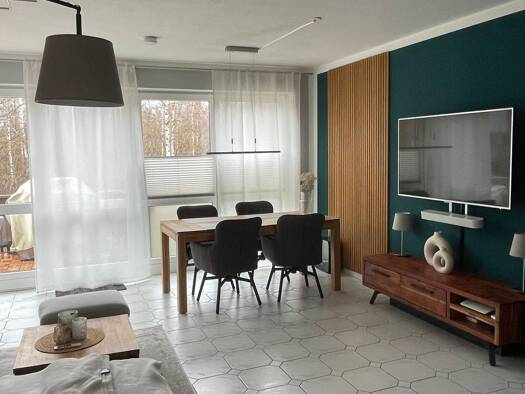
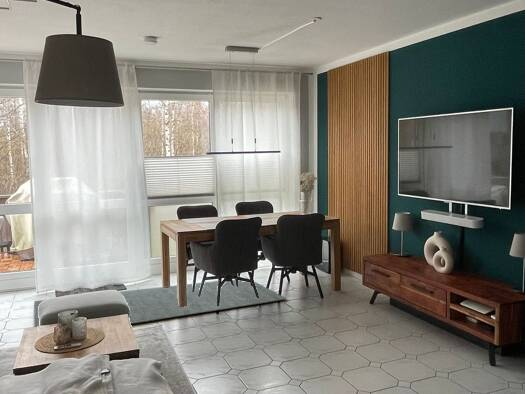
+ rug (155, 296)
